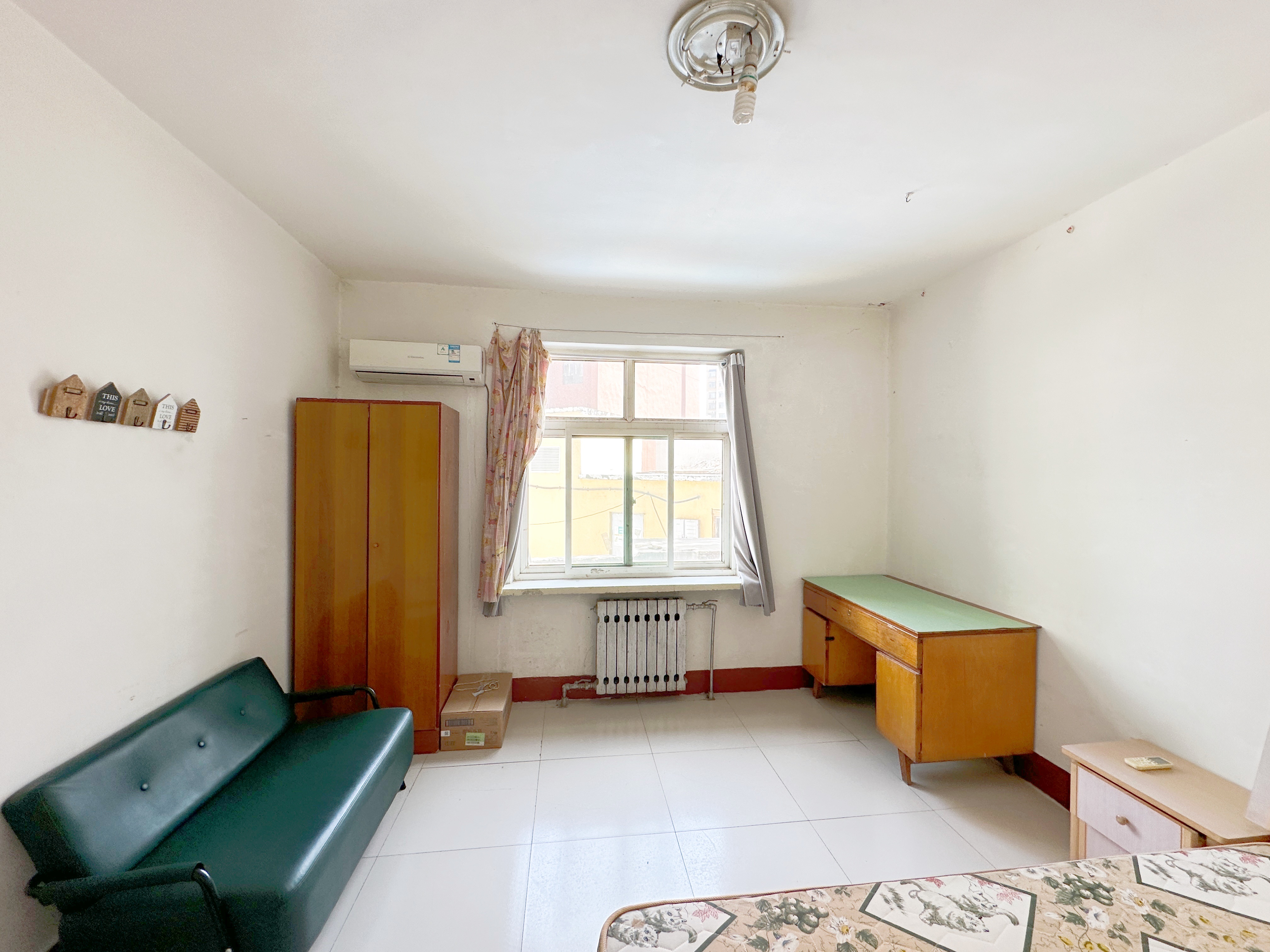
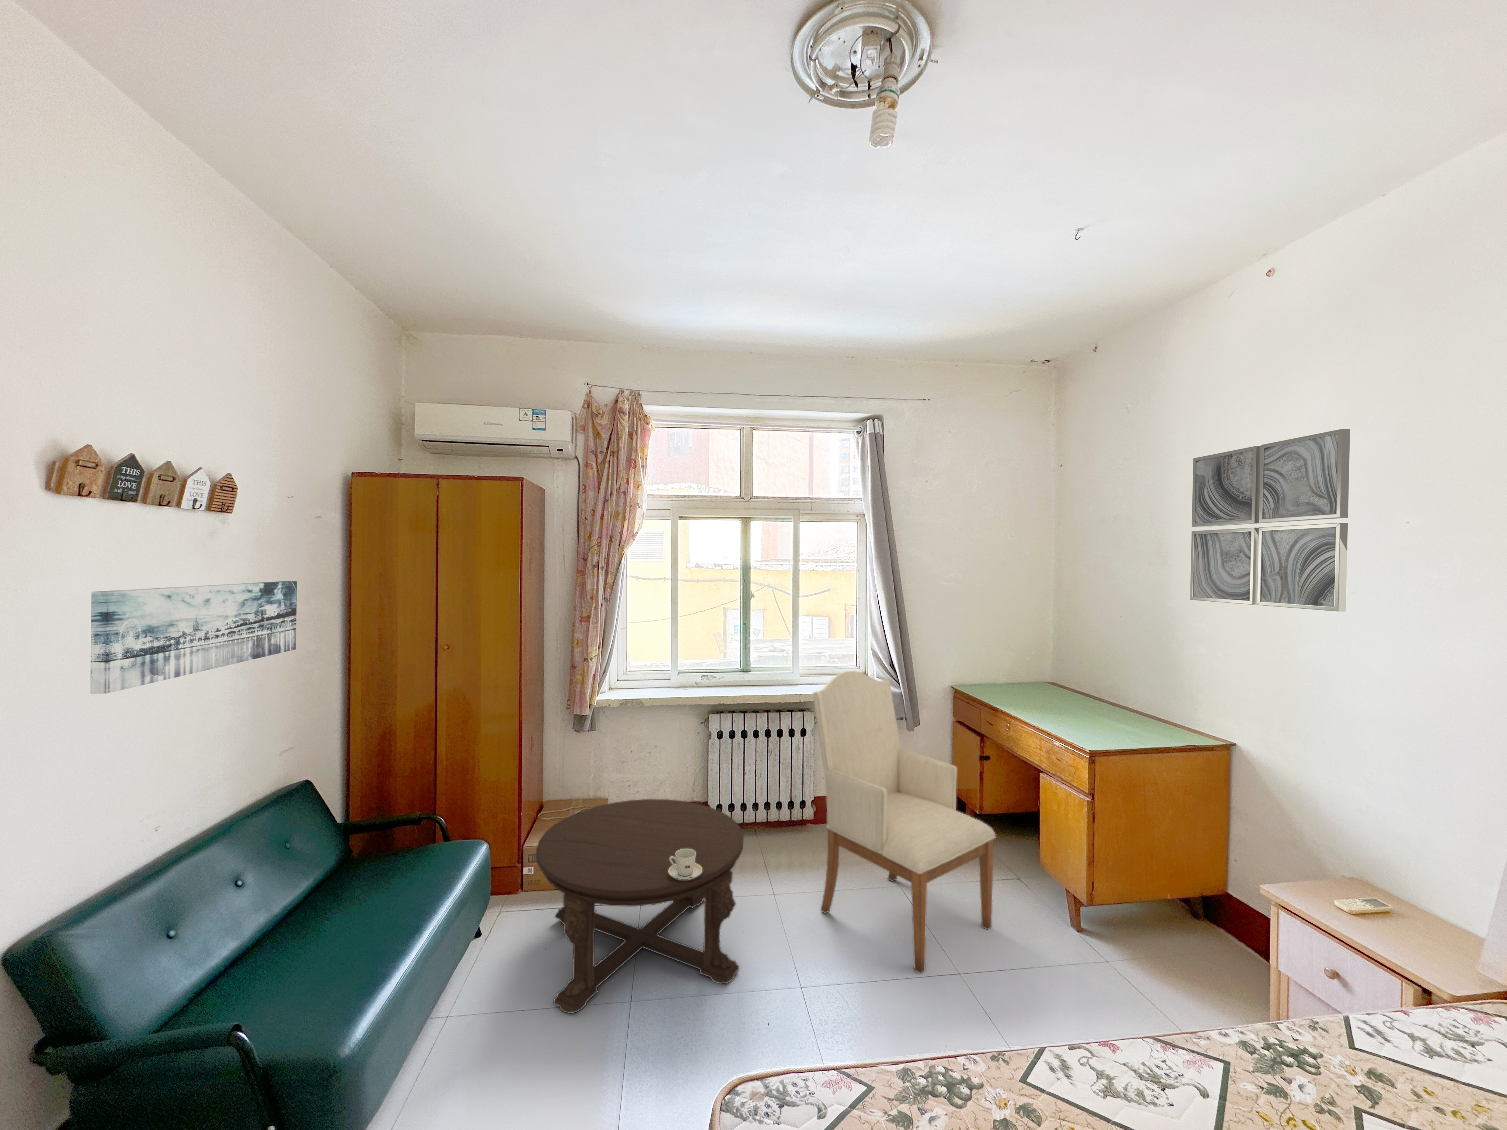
+ teacup (686, 864)
+ chair (897, 798)
+ wall art (214, 627)
+ coffee table (642, 891)
+ wall art (1259, 523)
